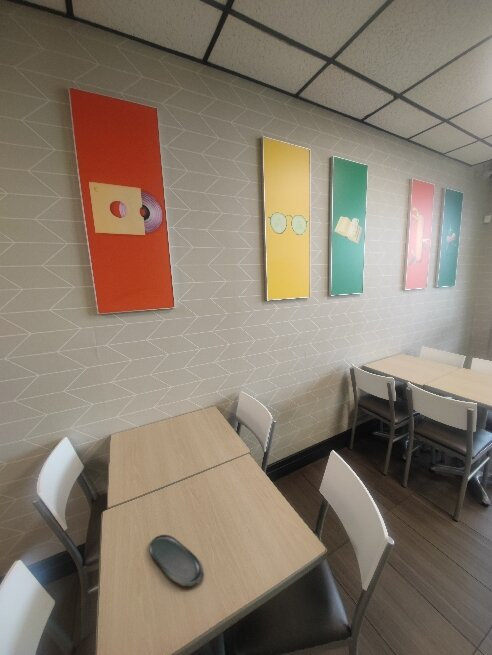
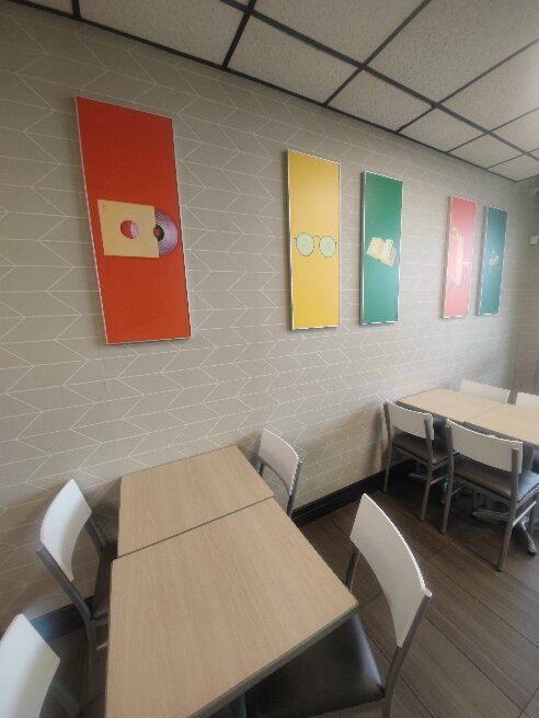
- oval tray (175, 558)
